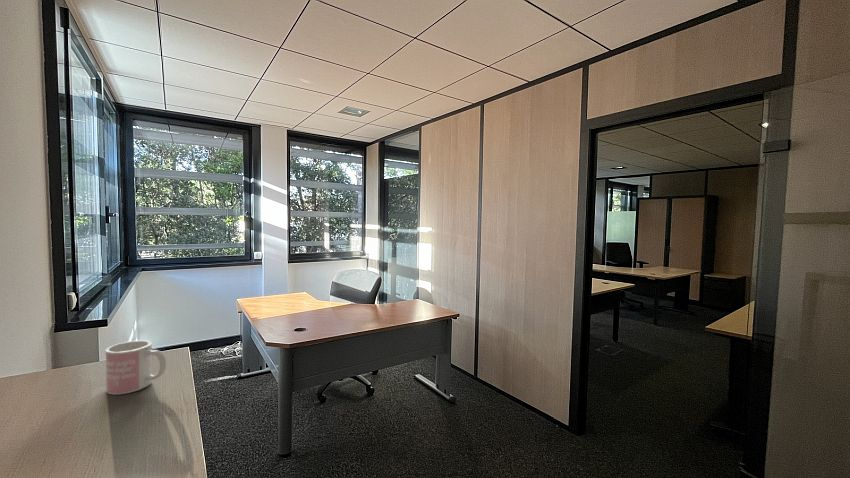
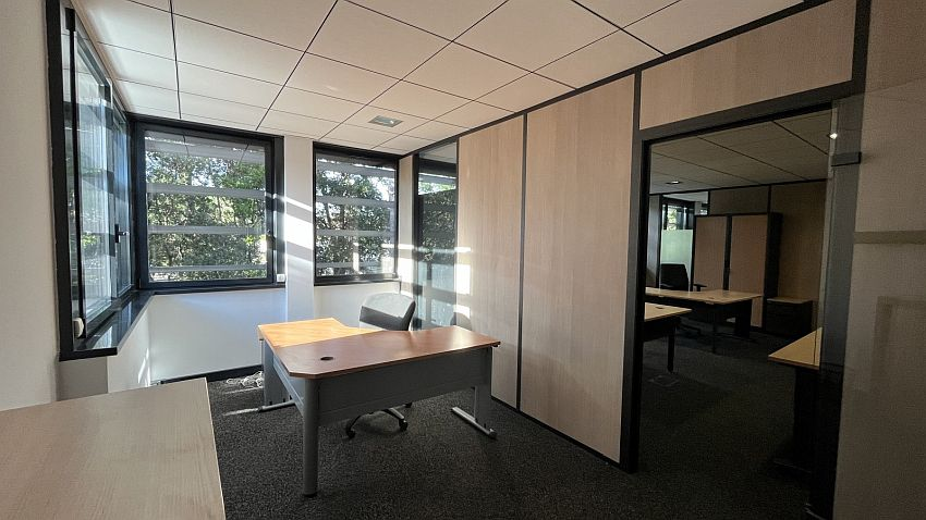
- mug (136, 366)
